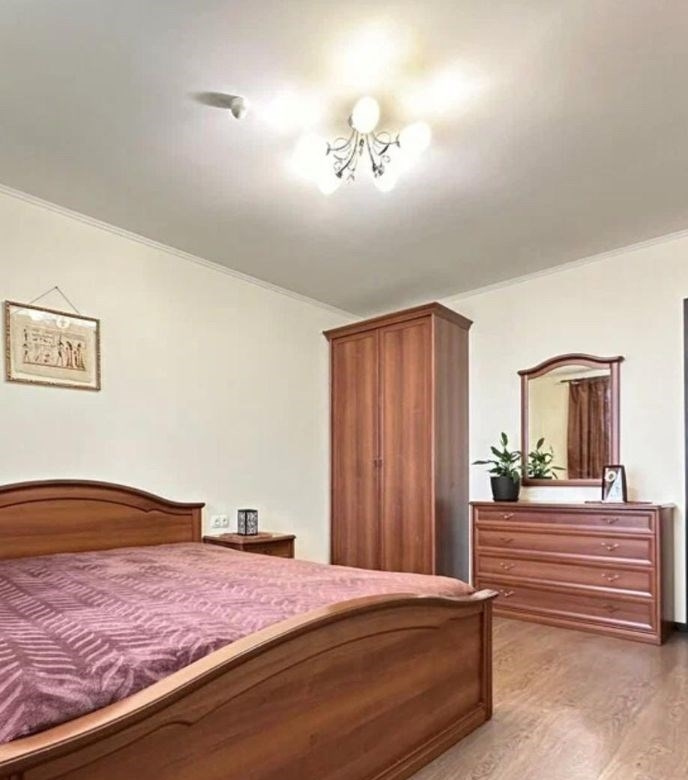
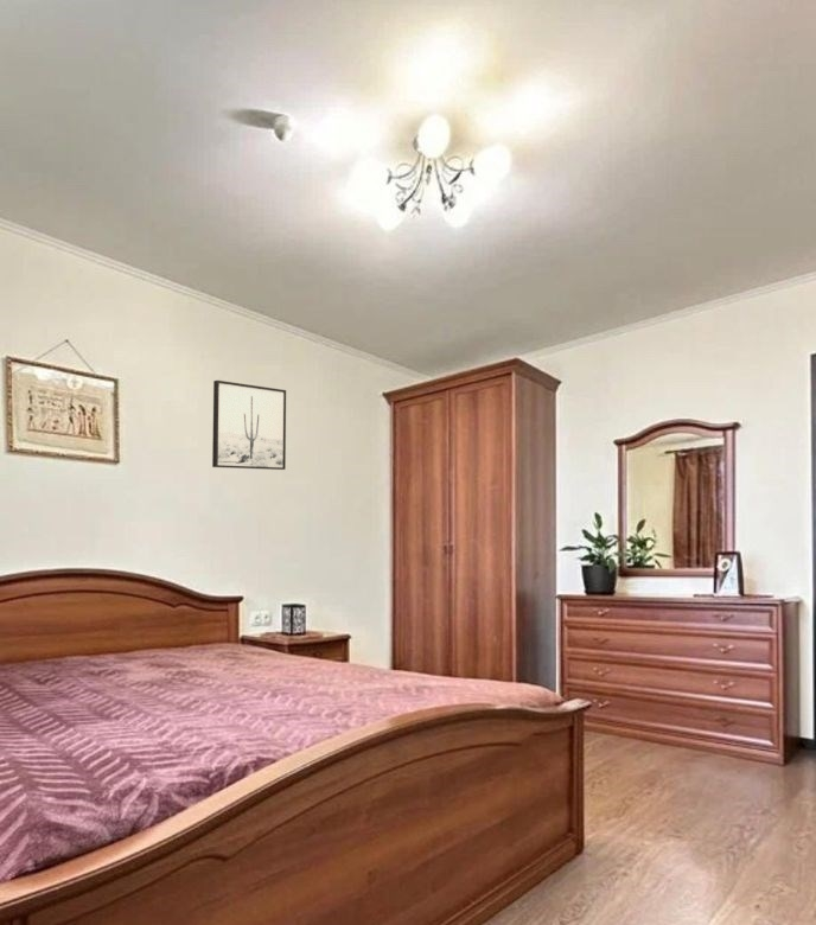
+ wall art (250, 427)
